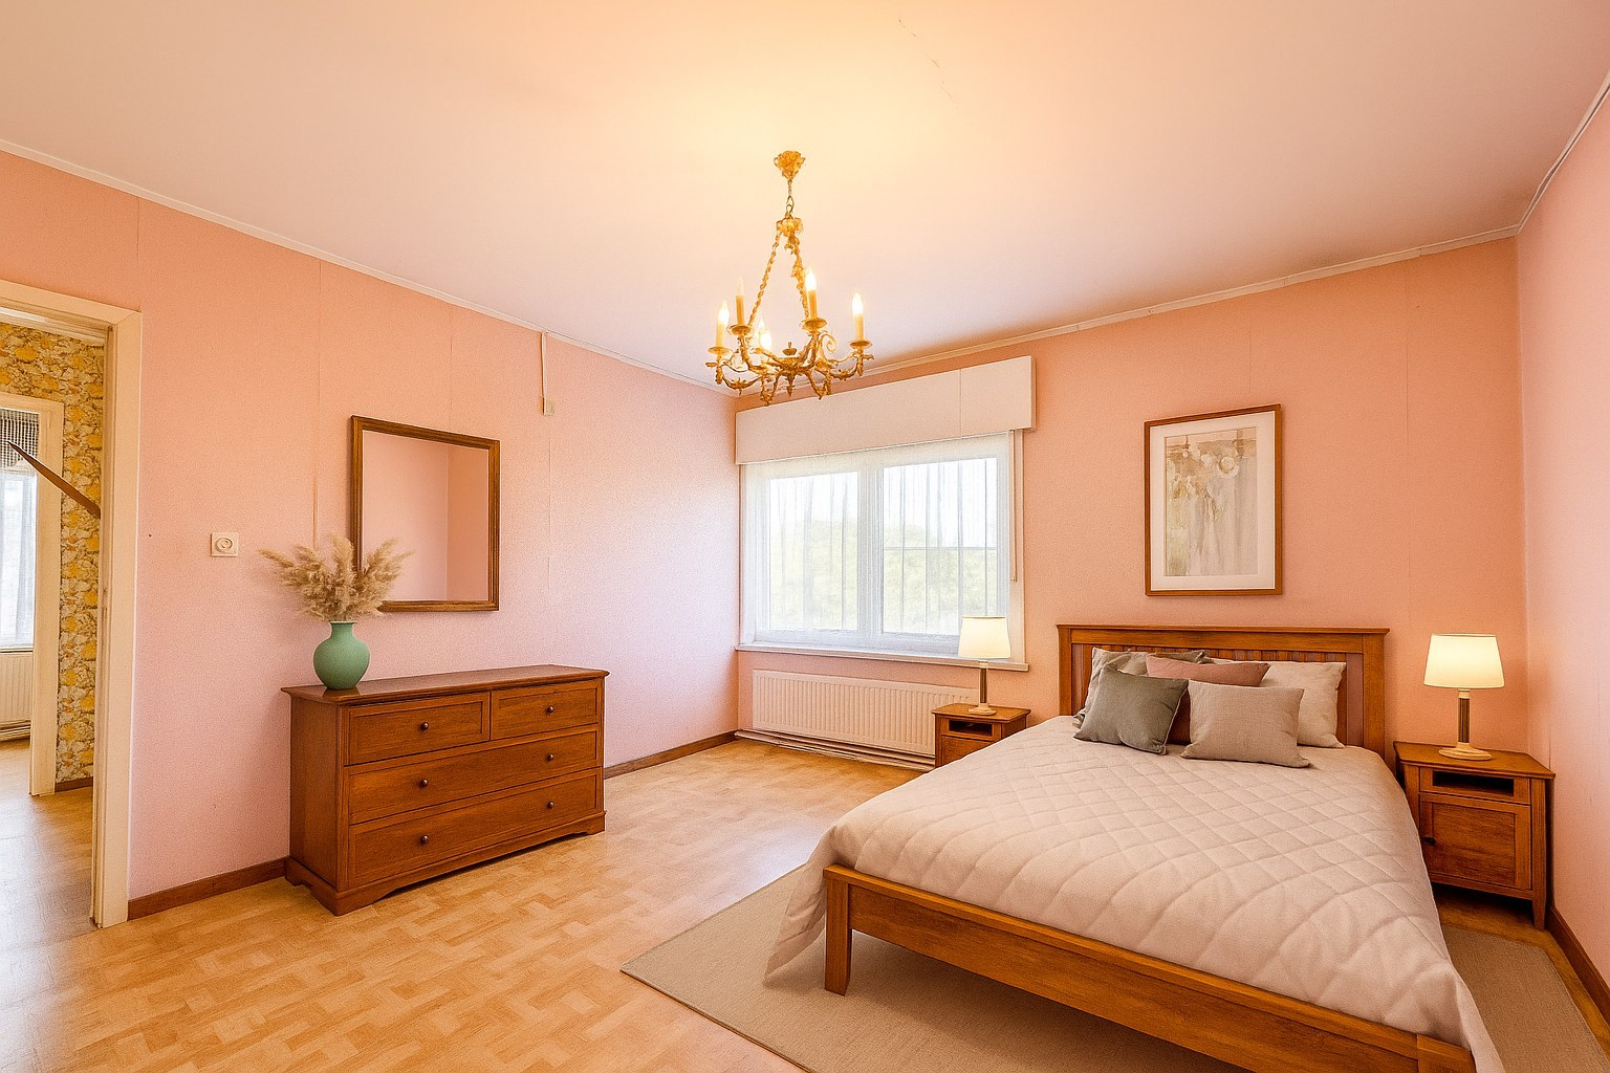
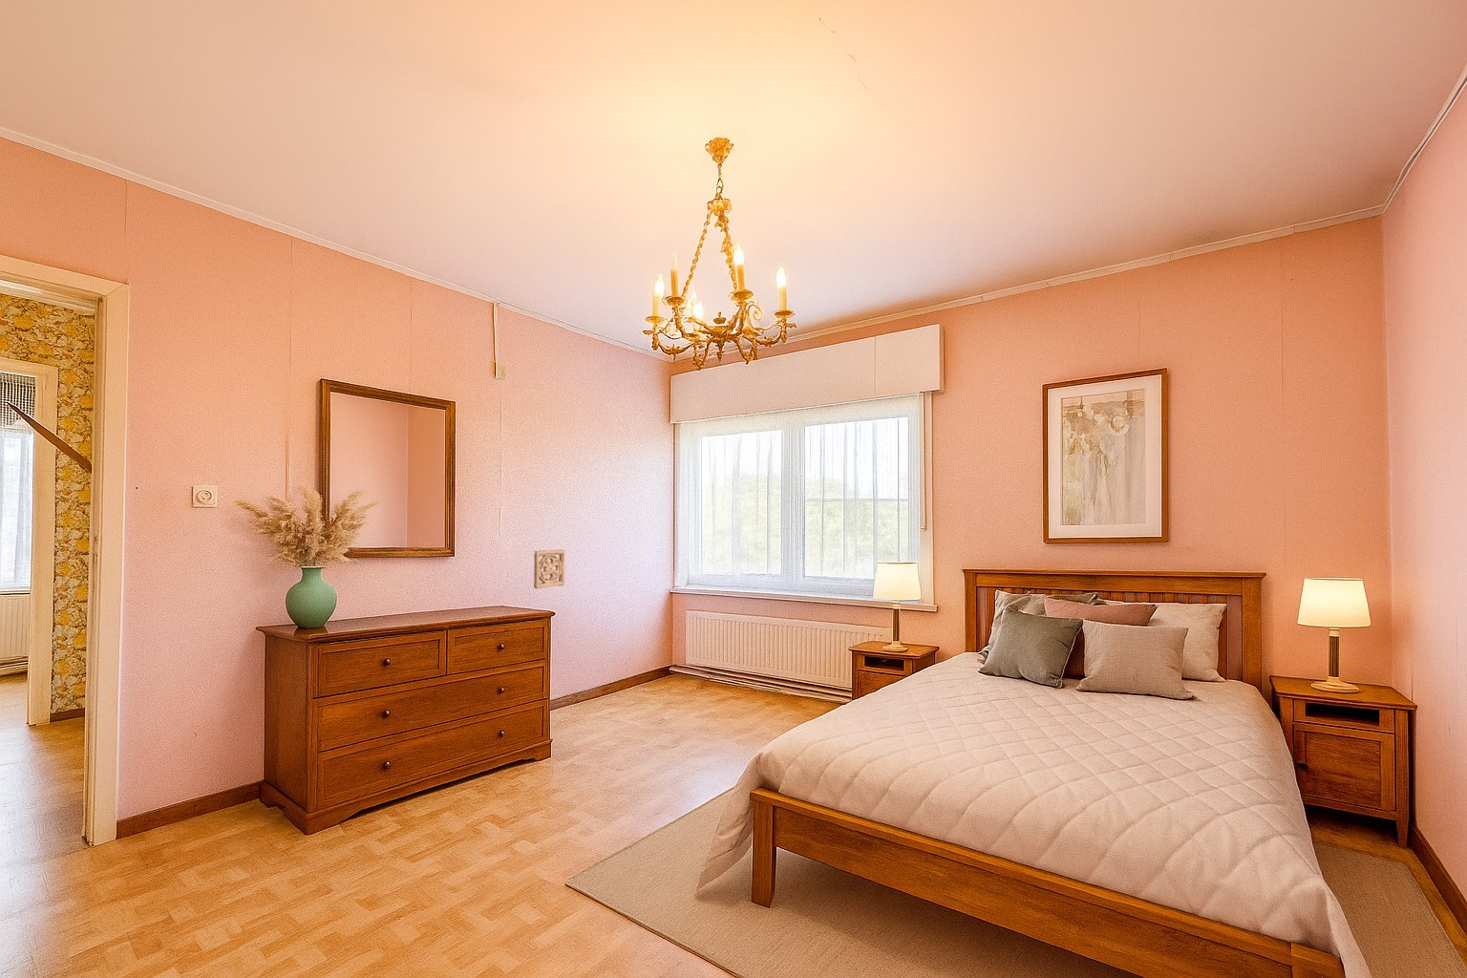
+ wall ornament (549, 569)
